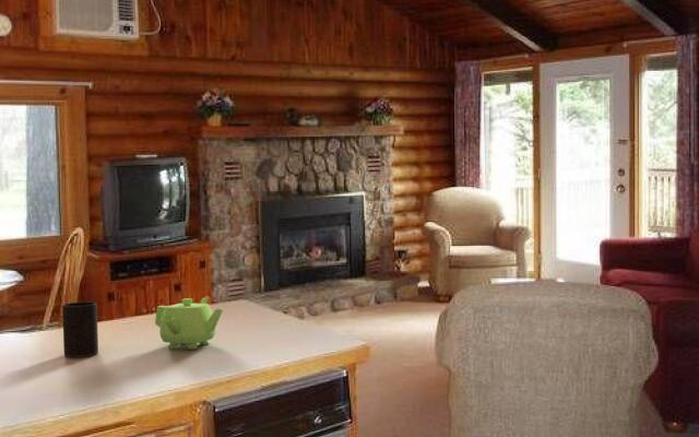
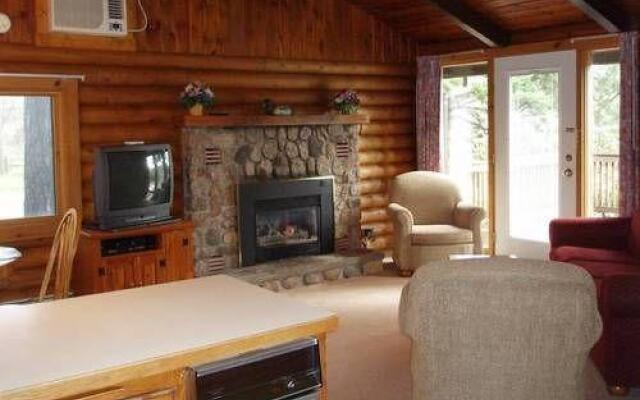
- cup (80, 329)
- teapot (188, 321)
